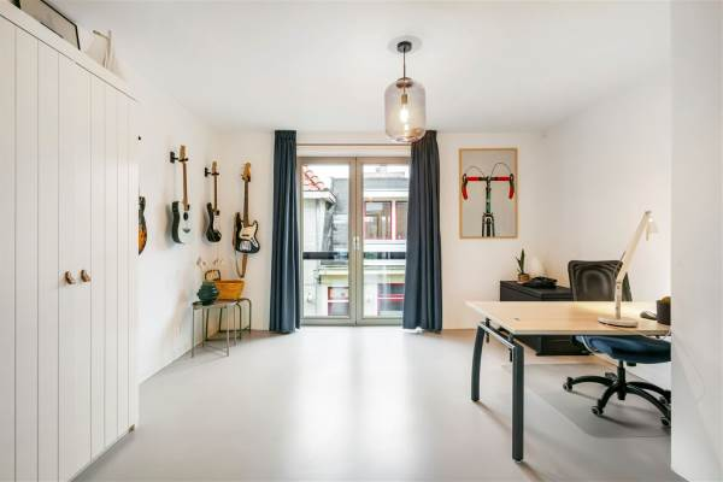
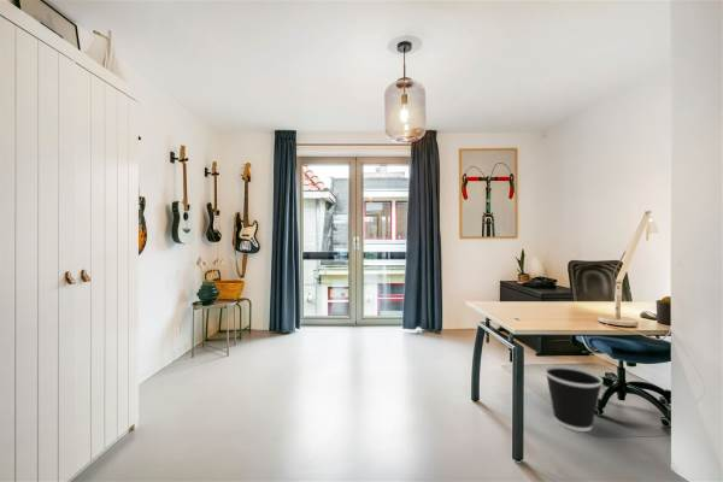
+ wastebasket (572, 398)
